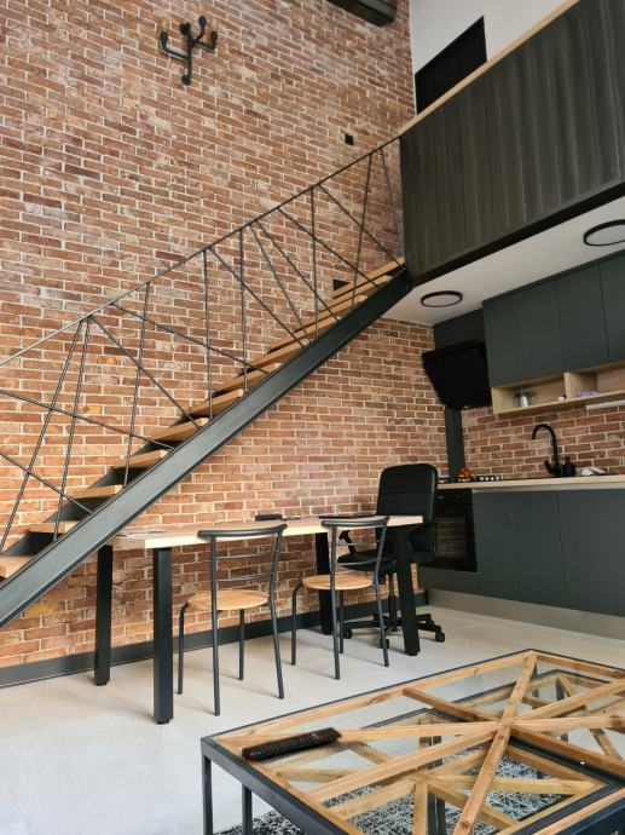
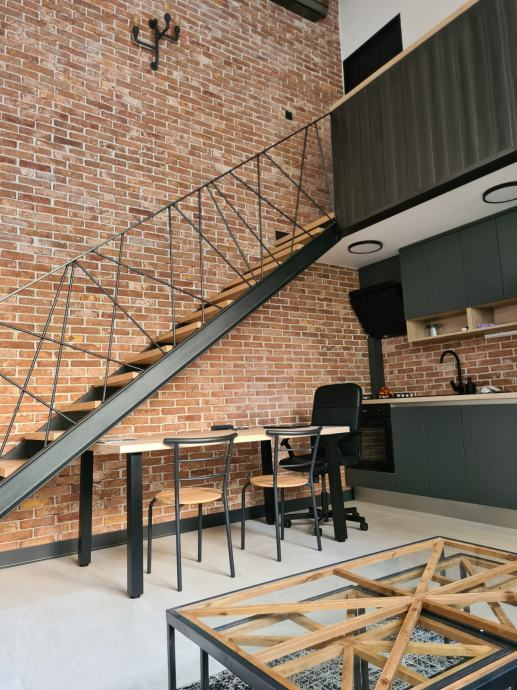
- remote control (291, 744)
